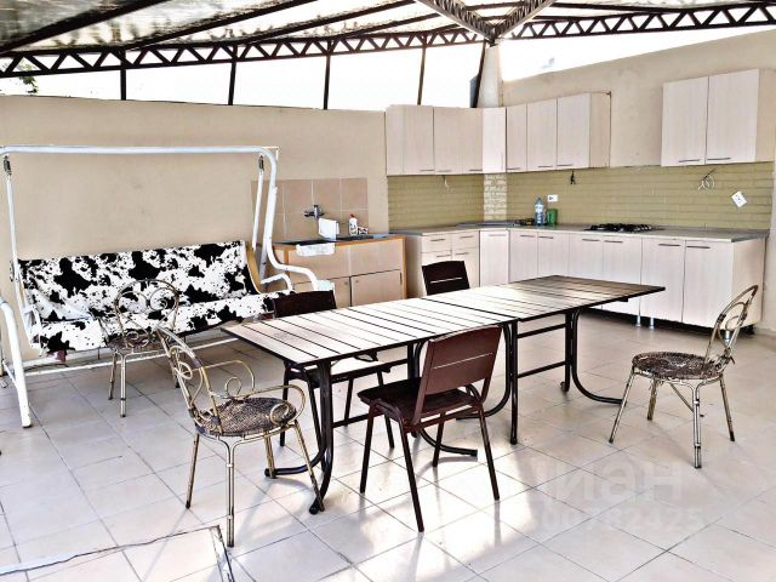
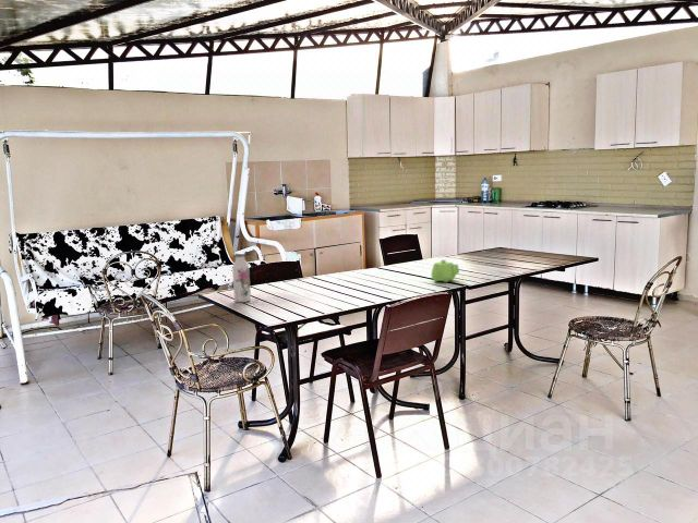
+ water bottle (241, 277)
+ teapot (444, 270)
